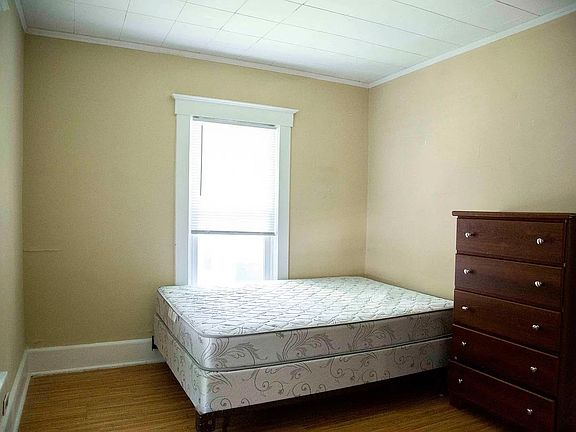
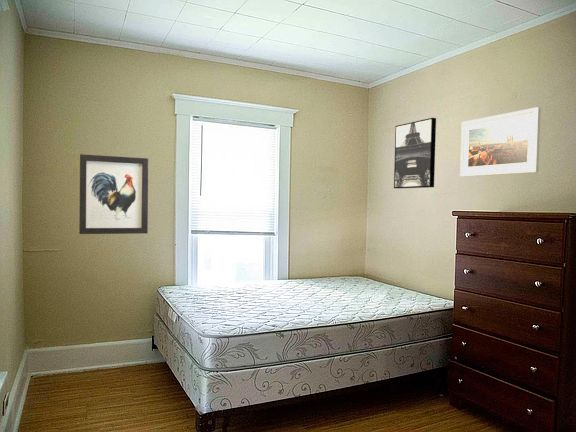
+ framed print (496, 145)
+ wall art (413, 155)
+ wall art (114, 195)
